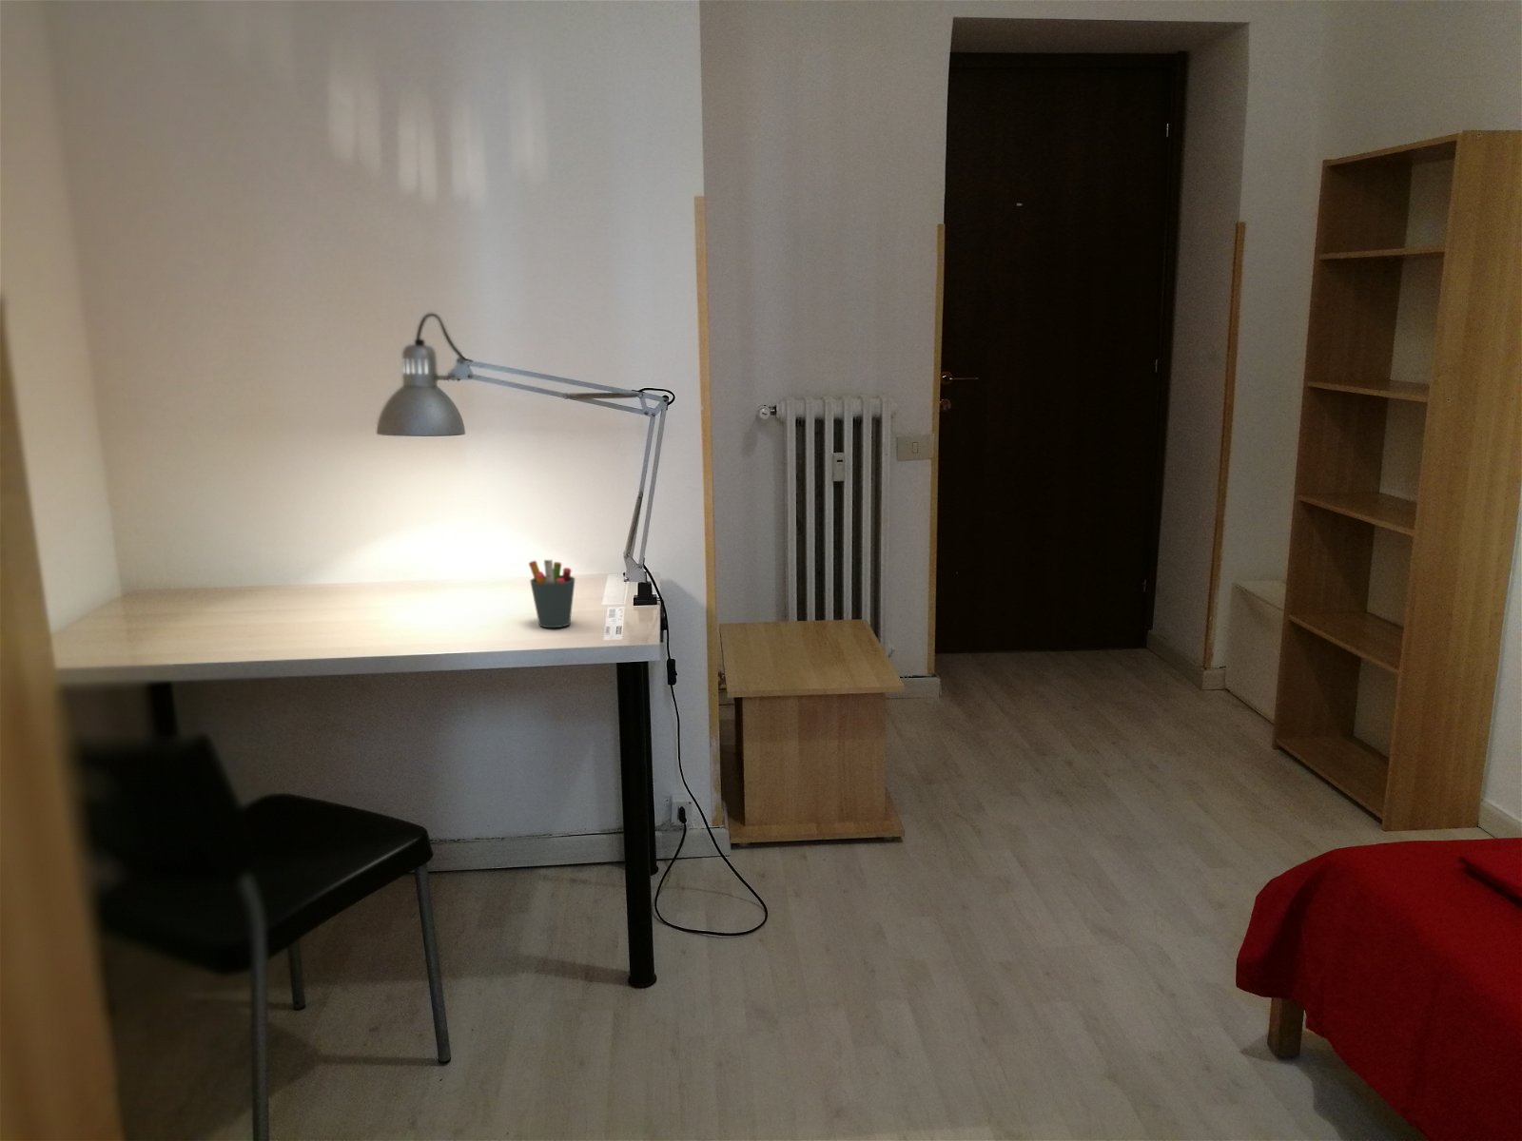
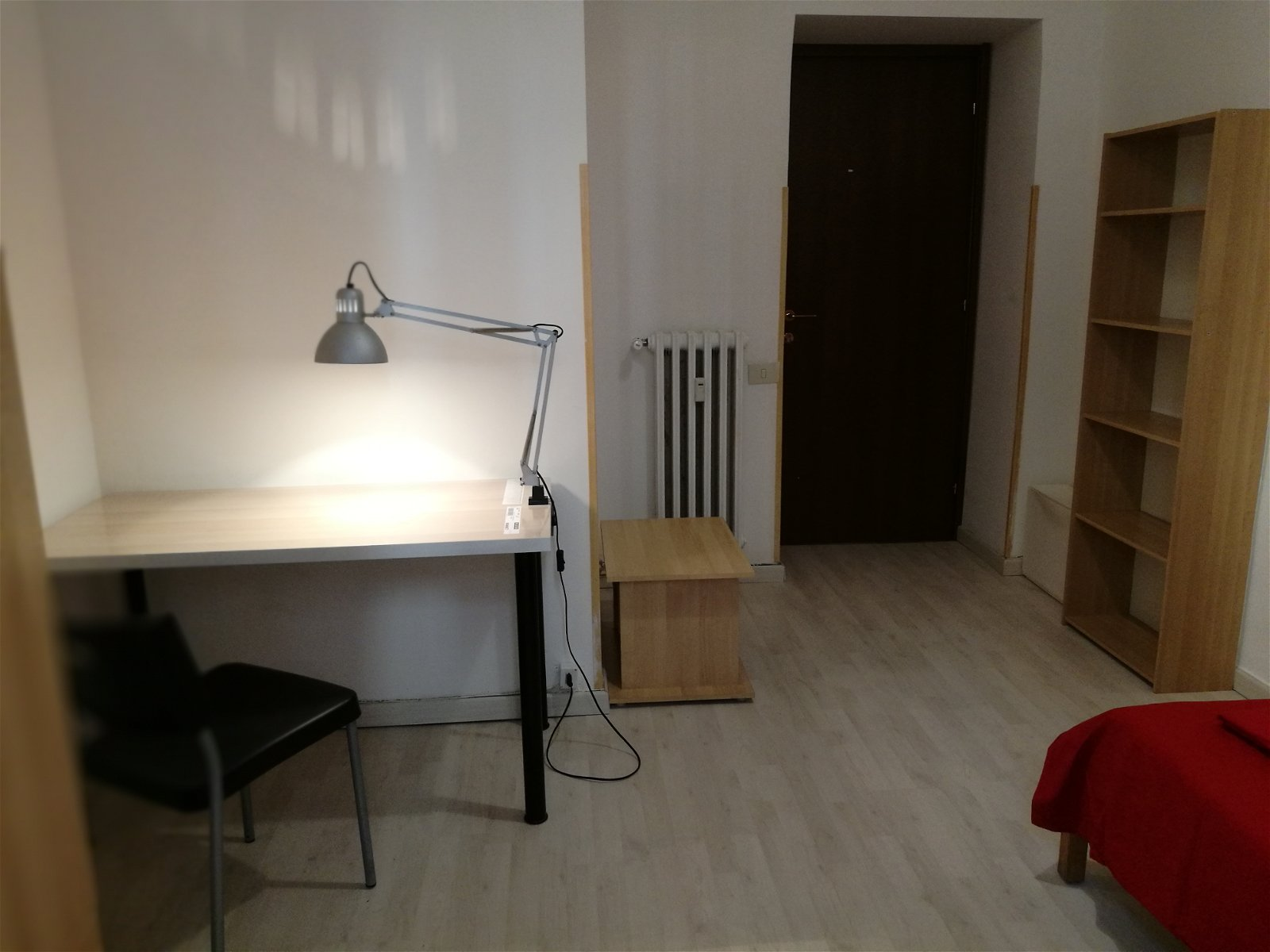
- pen holder (551, 590)
